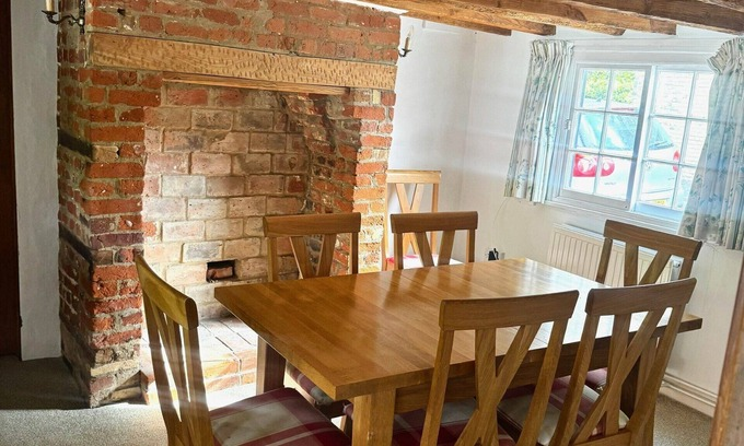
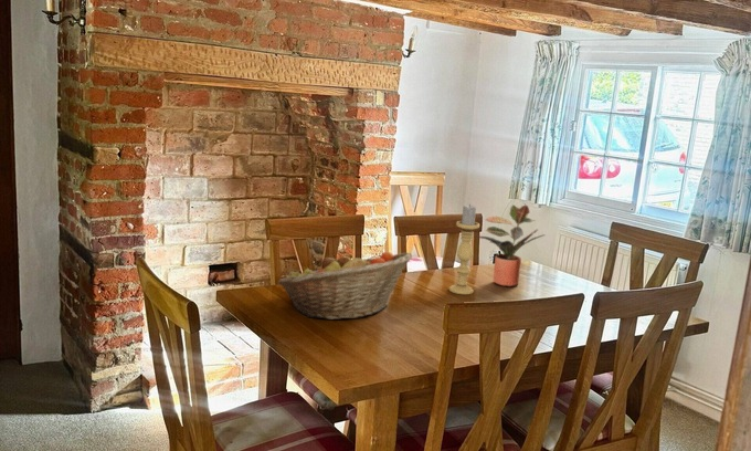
+ potted plant (514, 241)
+ fruit basket (347, 279)
+ candle holder (465, 248)
